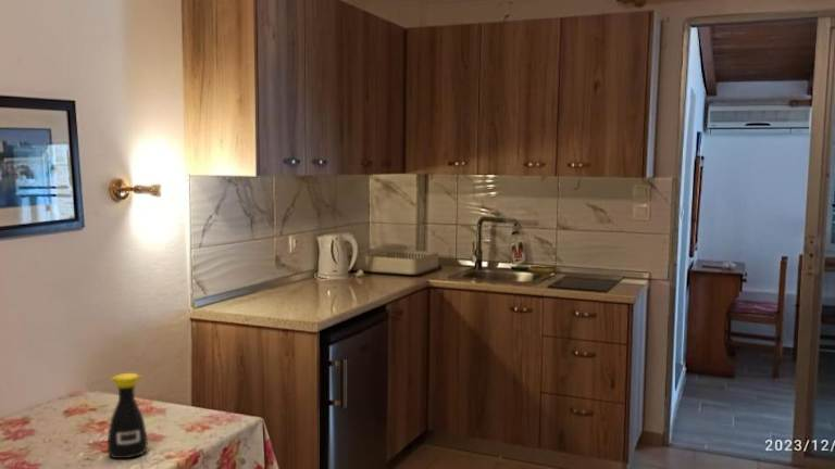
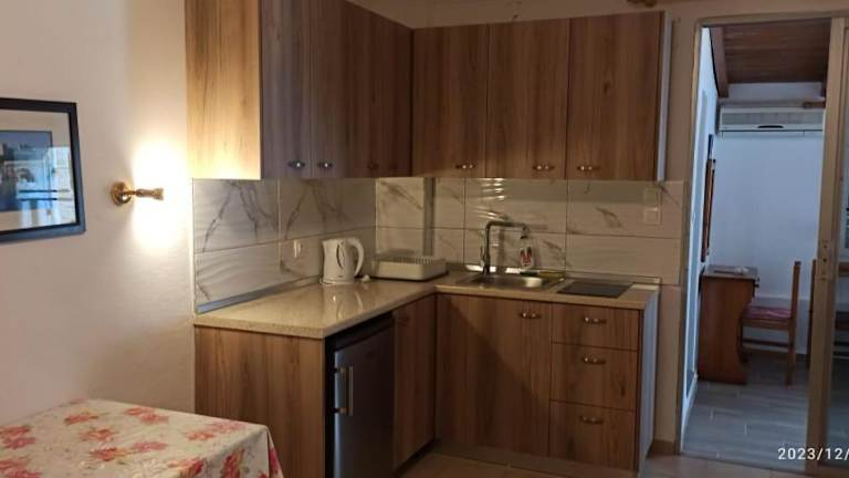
- bottle (126, 414)
